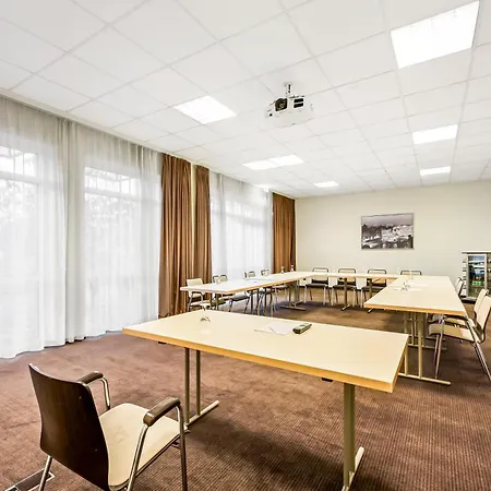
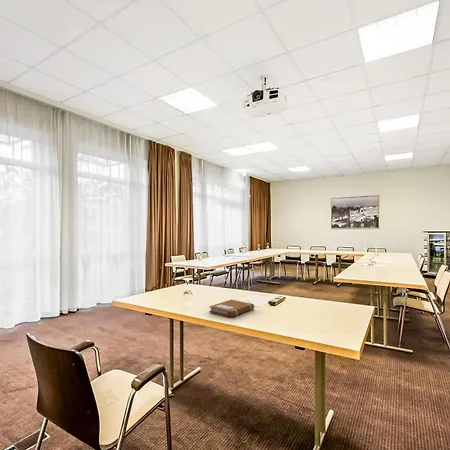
+ notebook (231, 308)
